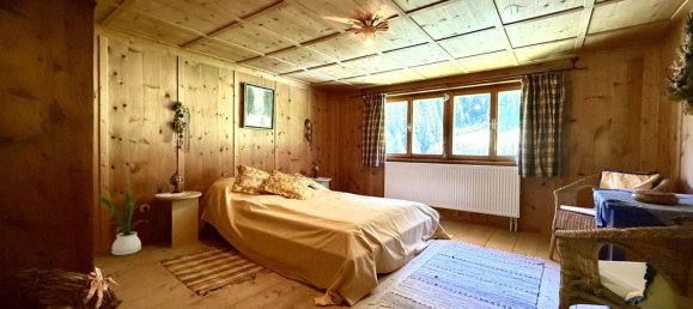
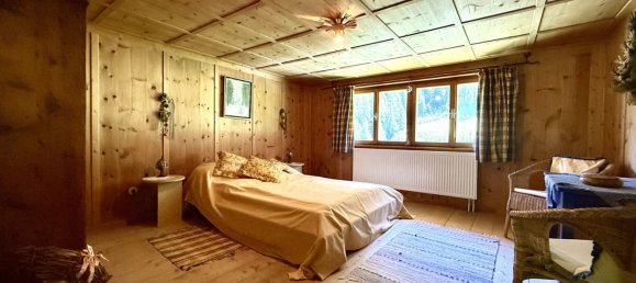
- house plant (122, 216)
